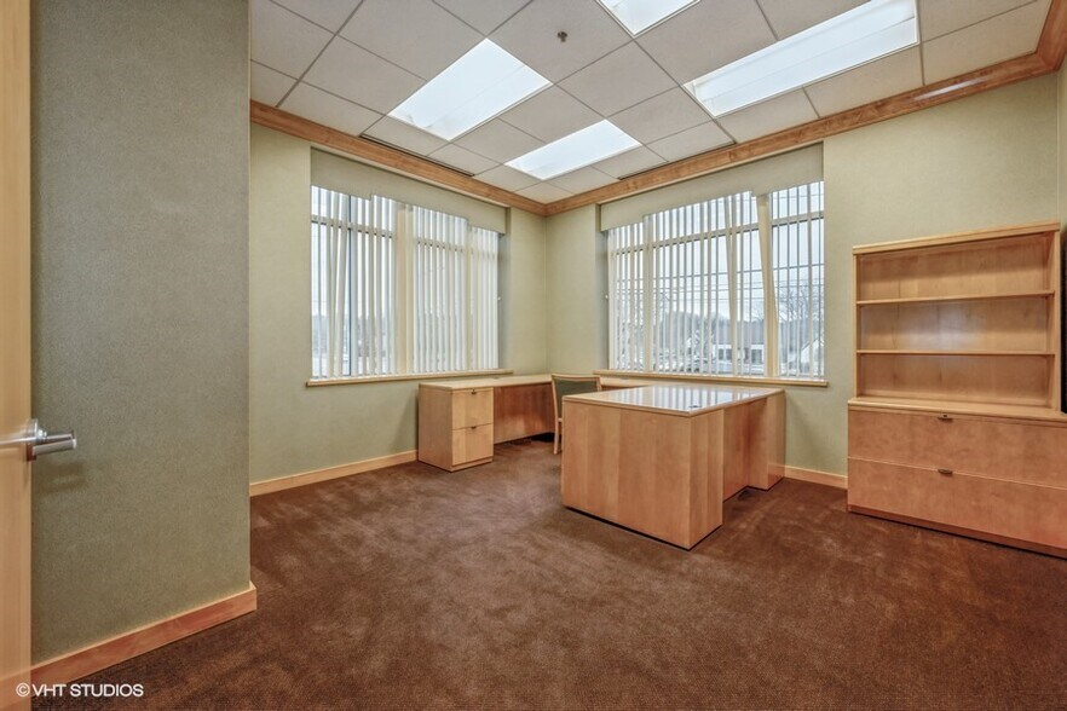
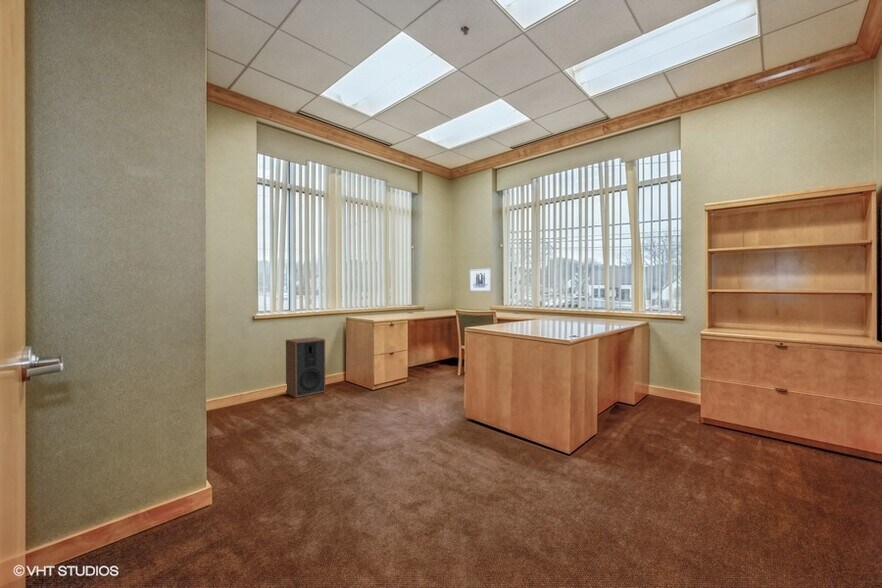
+ speaker (305, 365)
+ wall art (480, 280)
